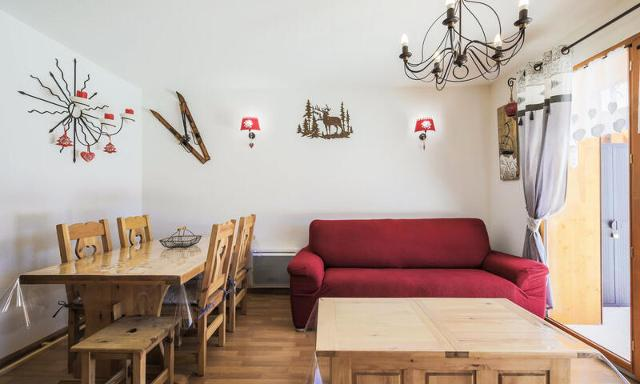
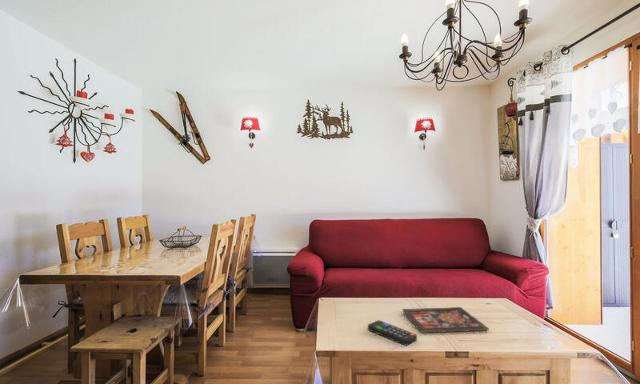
+ board game (443, 319)
+ remote control (391, 331)
